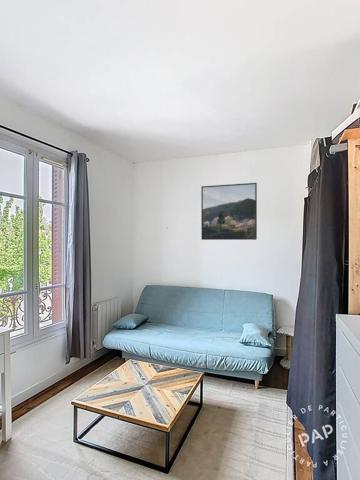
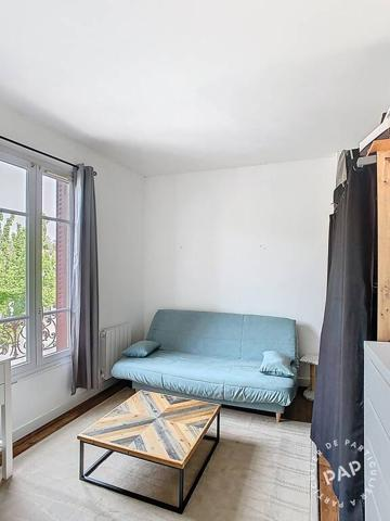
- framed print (228, 212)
